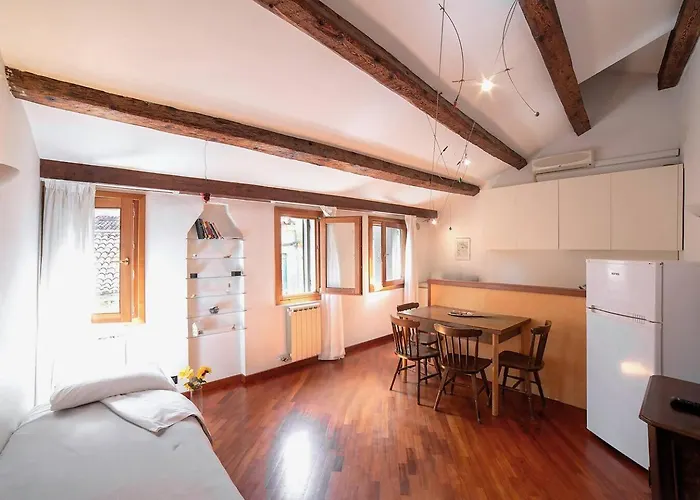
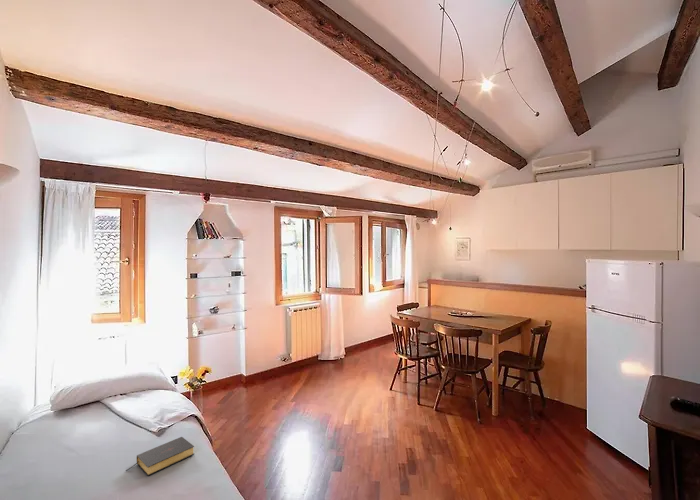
+ bible (160, 457)
